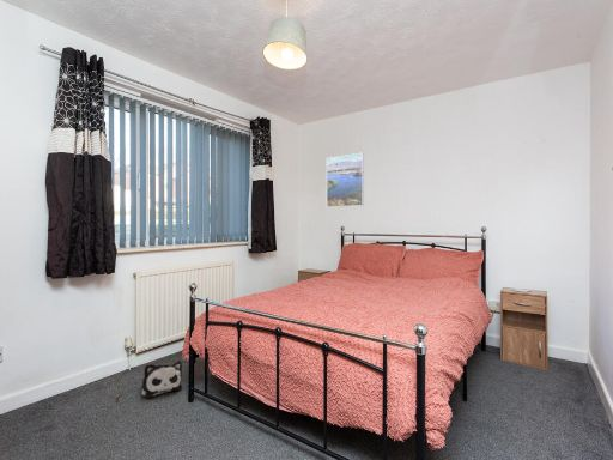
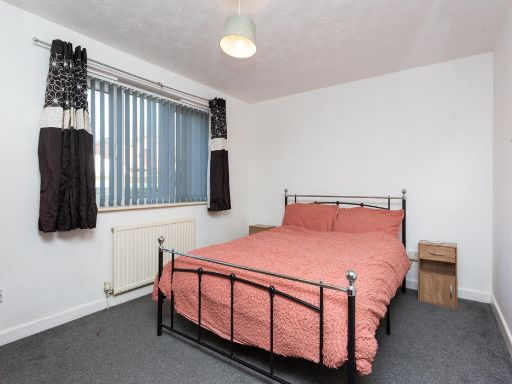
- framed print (344, 181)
- plush toy (158, 371)
